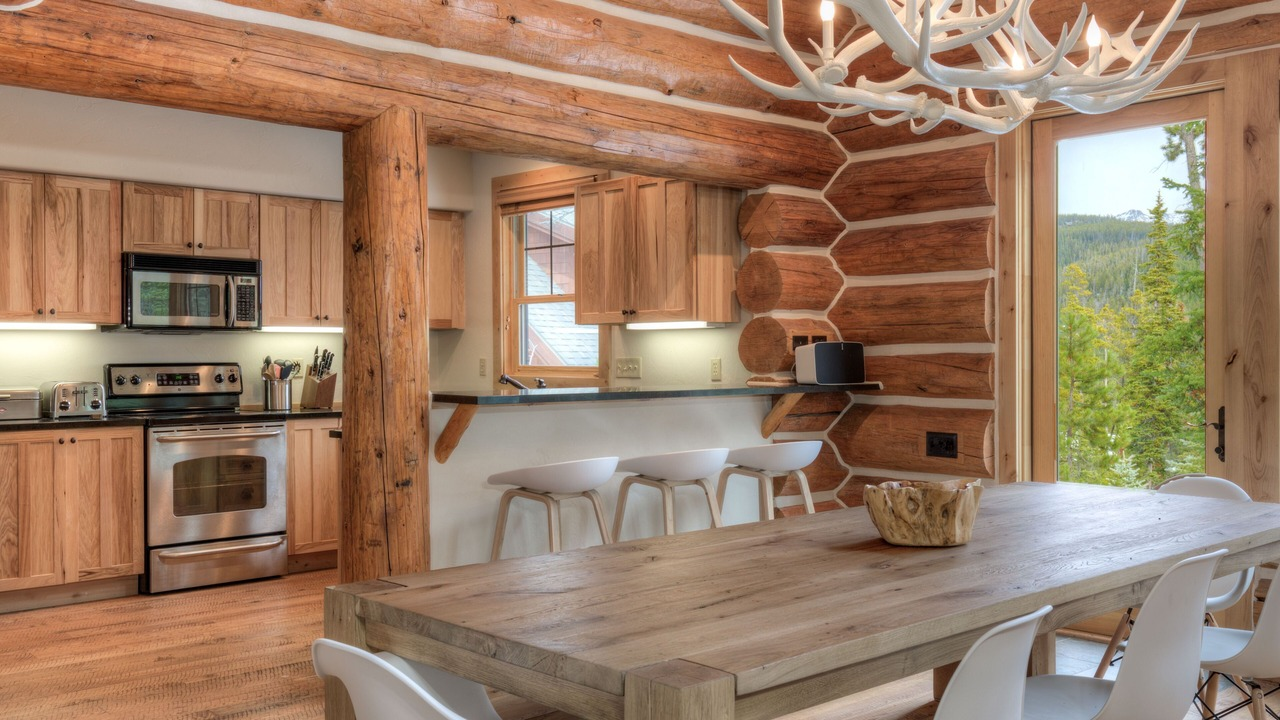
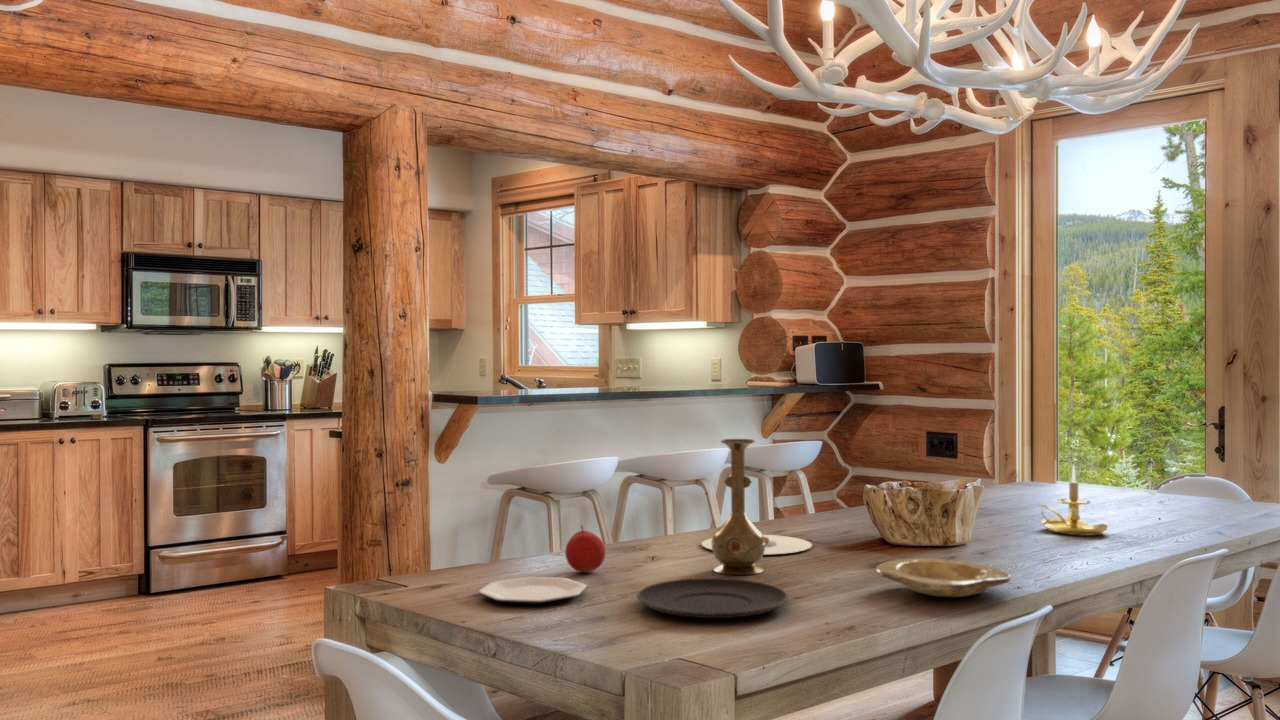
+ plate (941, 579)
+ candle holder (1069, 497)
+ plate (712, 599)
+ vase (737, 504)
+ fruit (585, 548)
+ plate (533, 591)
+ plate (763, 535)
